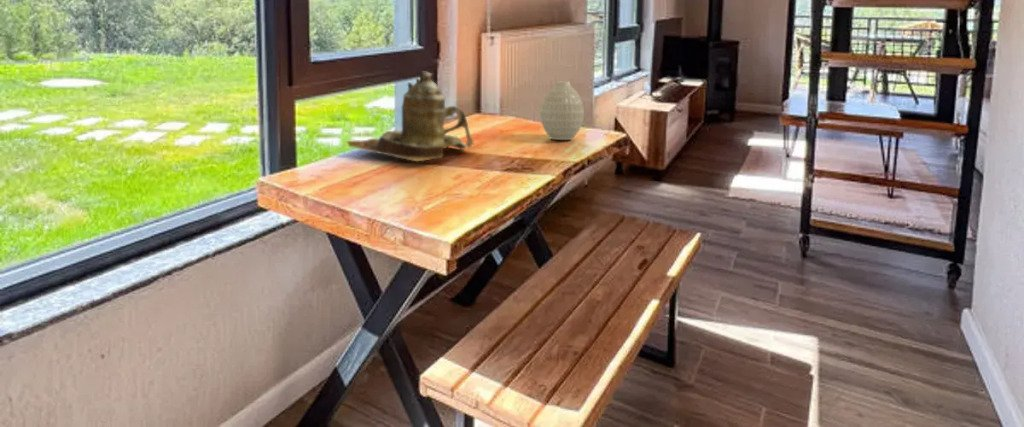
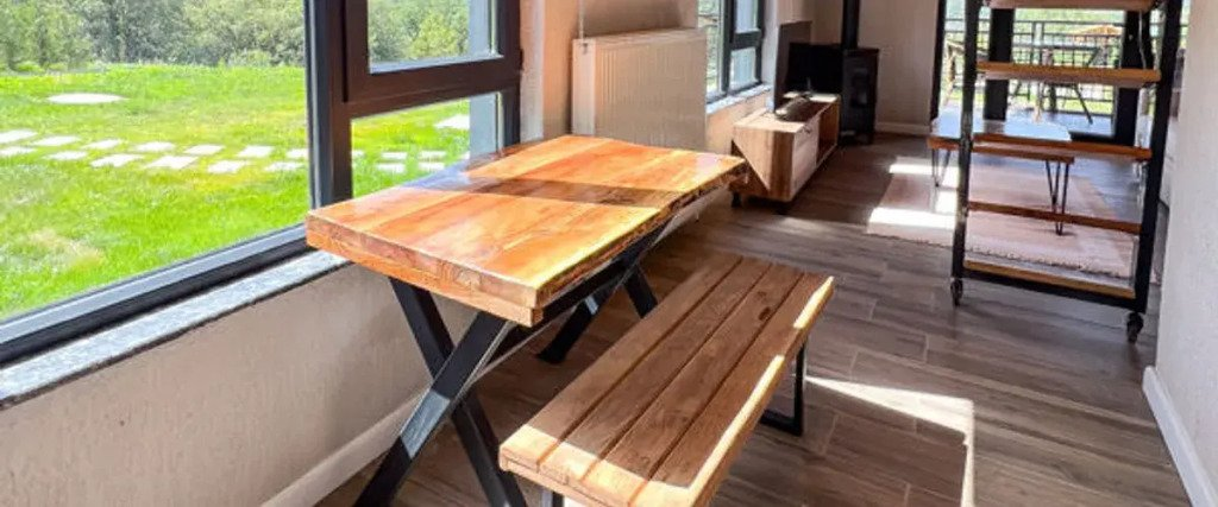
- teapot (412, 112)
- vase (562, 110)
